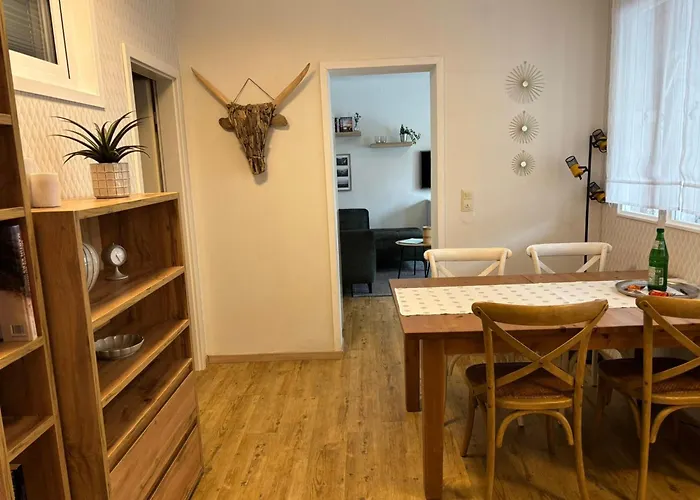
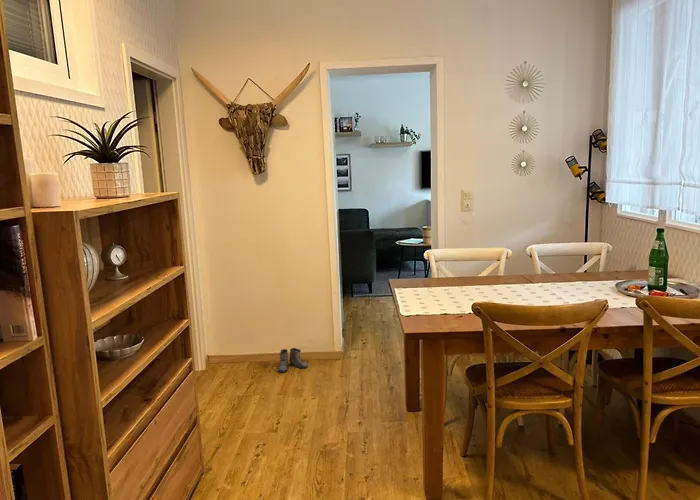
+ boots (290, 359)
